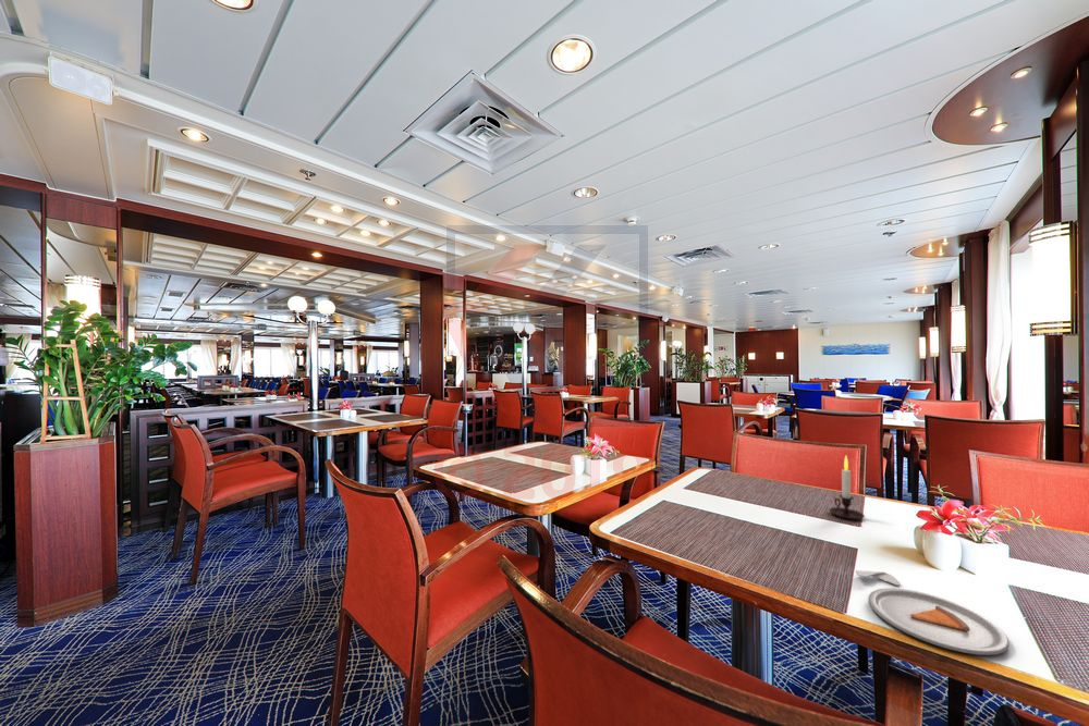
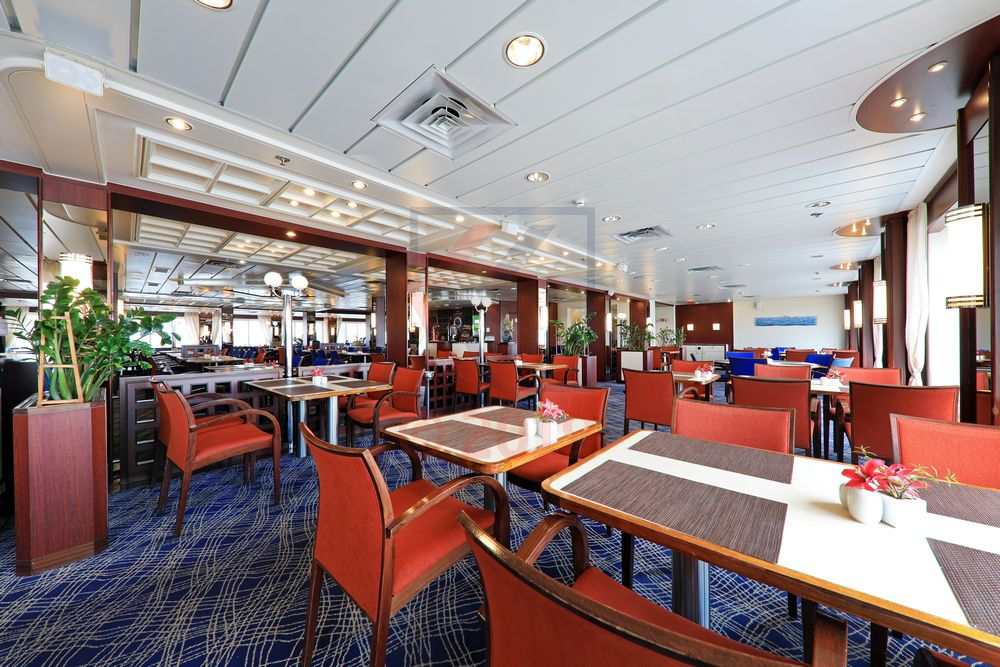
- dinner plate (917, 605)
- candle (844, 483)
